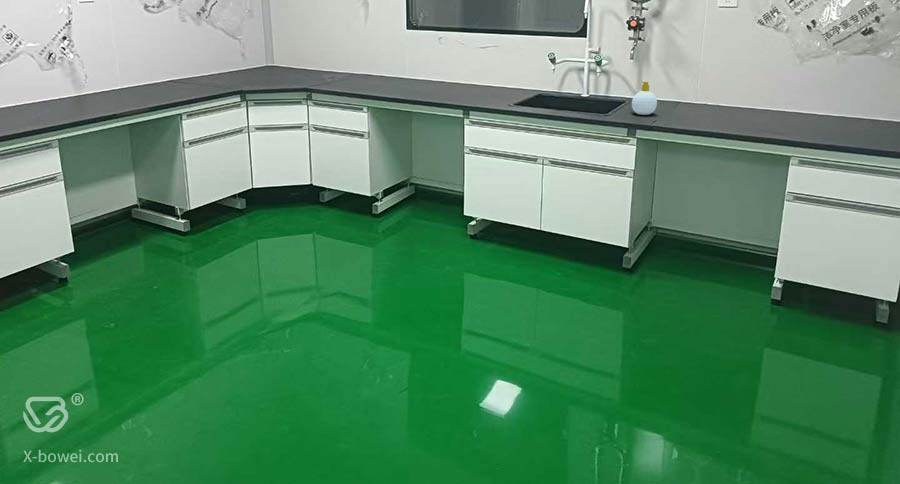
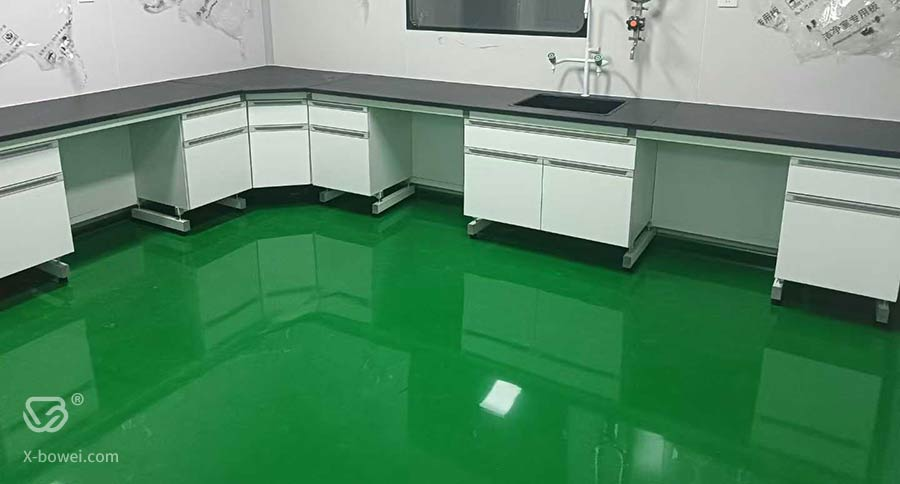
- soap bottle (644, 98)
